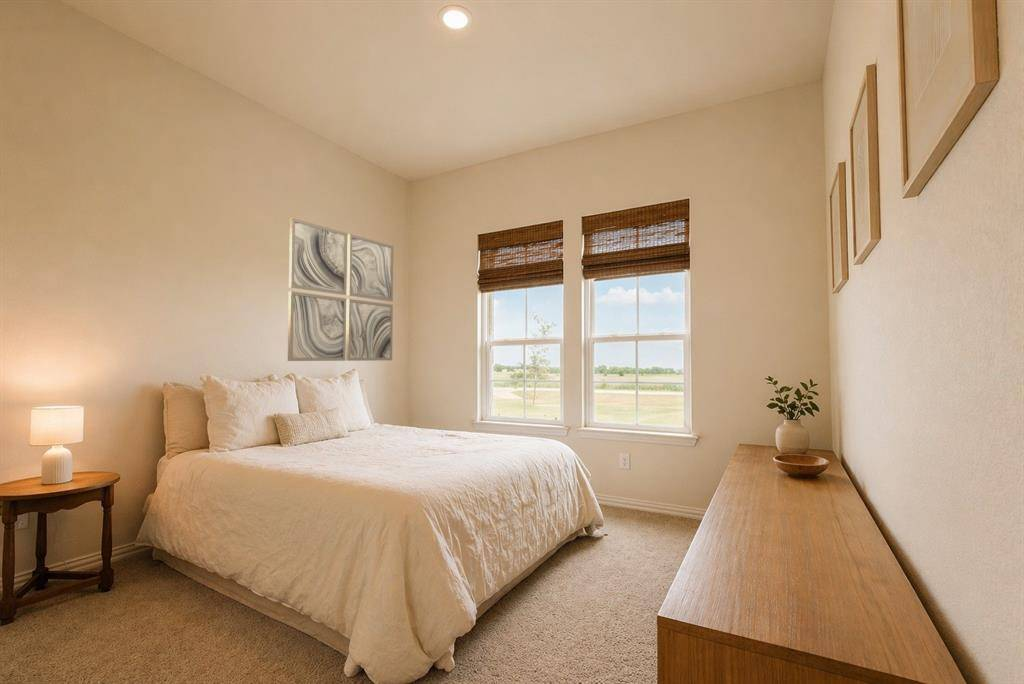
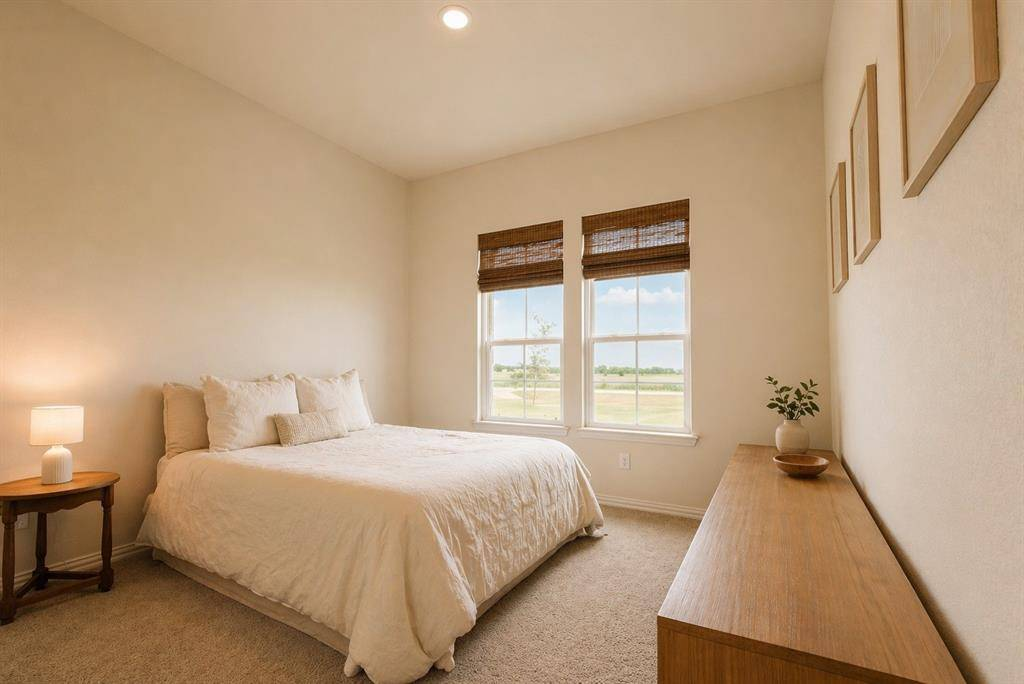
- wall art (347, 295)
